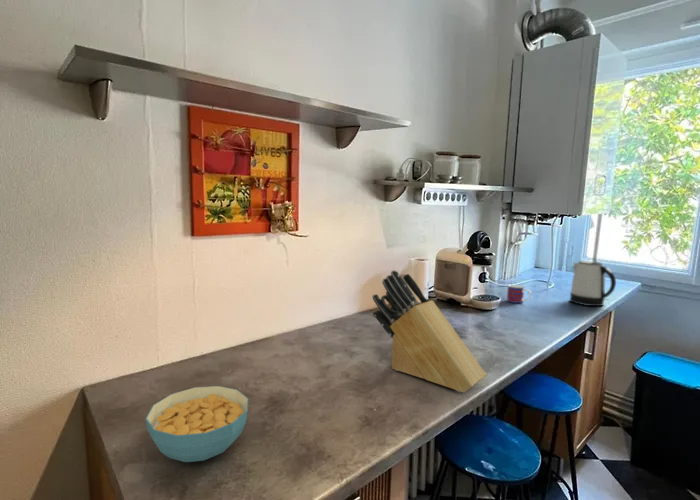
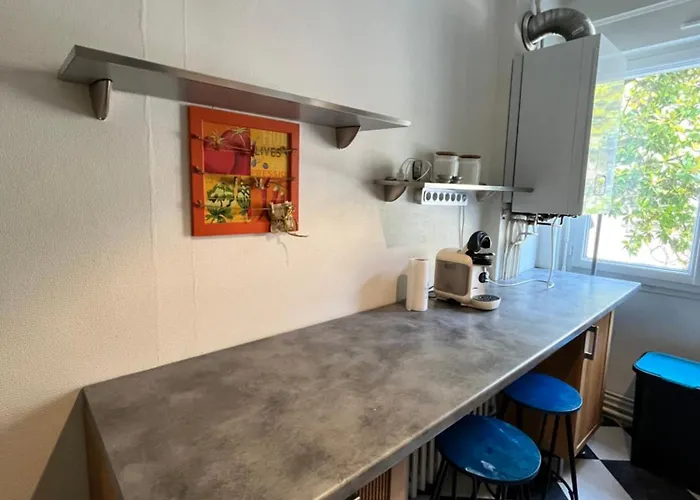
- kettle (592, 282)
- knife block (426, 323)
- mug (519, 294)
- cereal bowl (200, 430)
